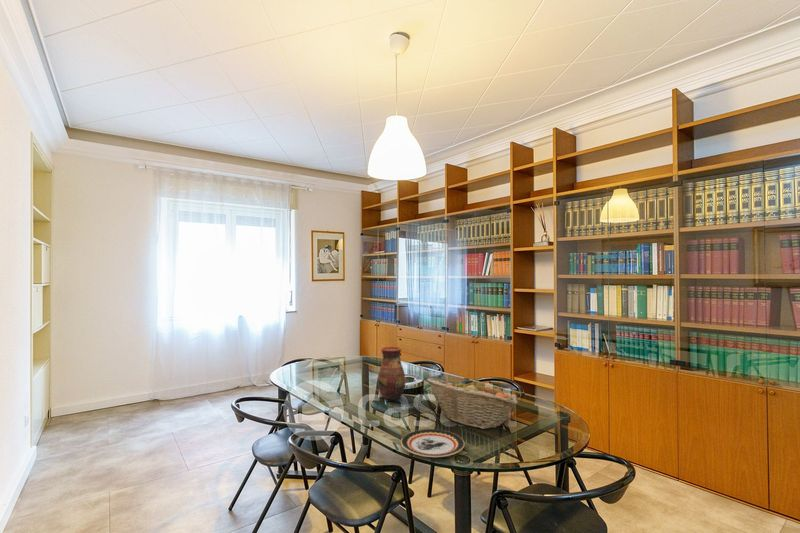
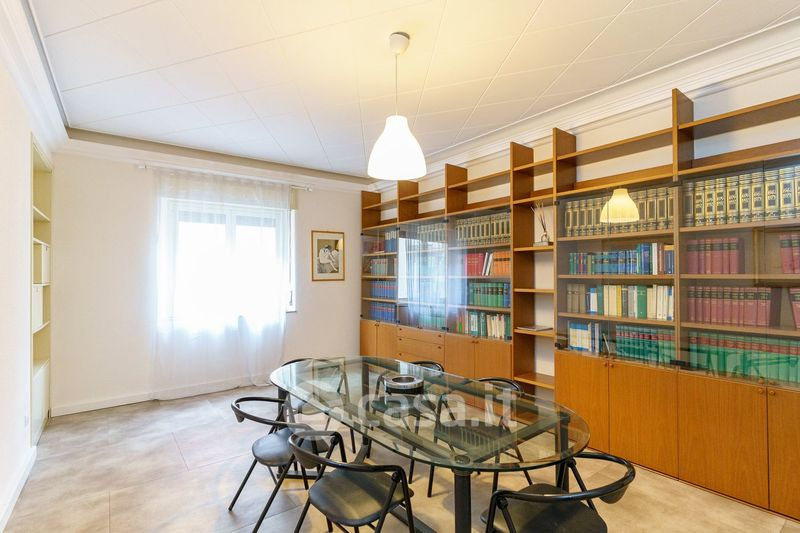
- fruit basket (470, 397)
- vase (391, 373)
- plate (432, 444)
